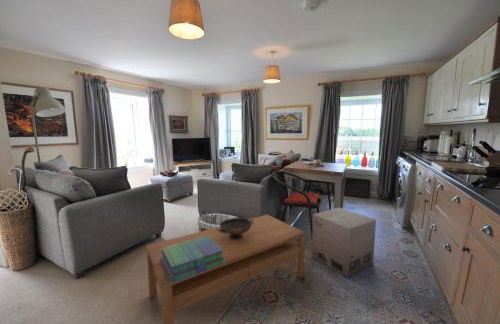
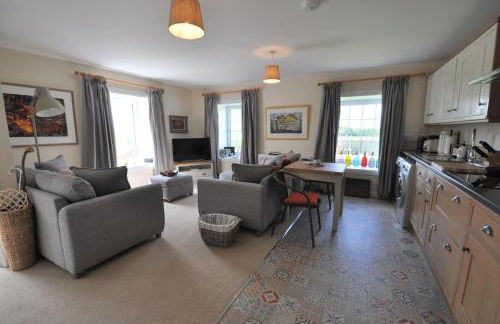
- coffee table (231, 262)
- cardboard box (342, 238)
- stack of books (192, 255)
- decorative bowl (235, 229)
